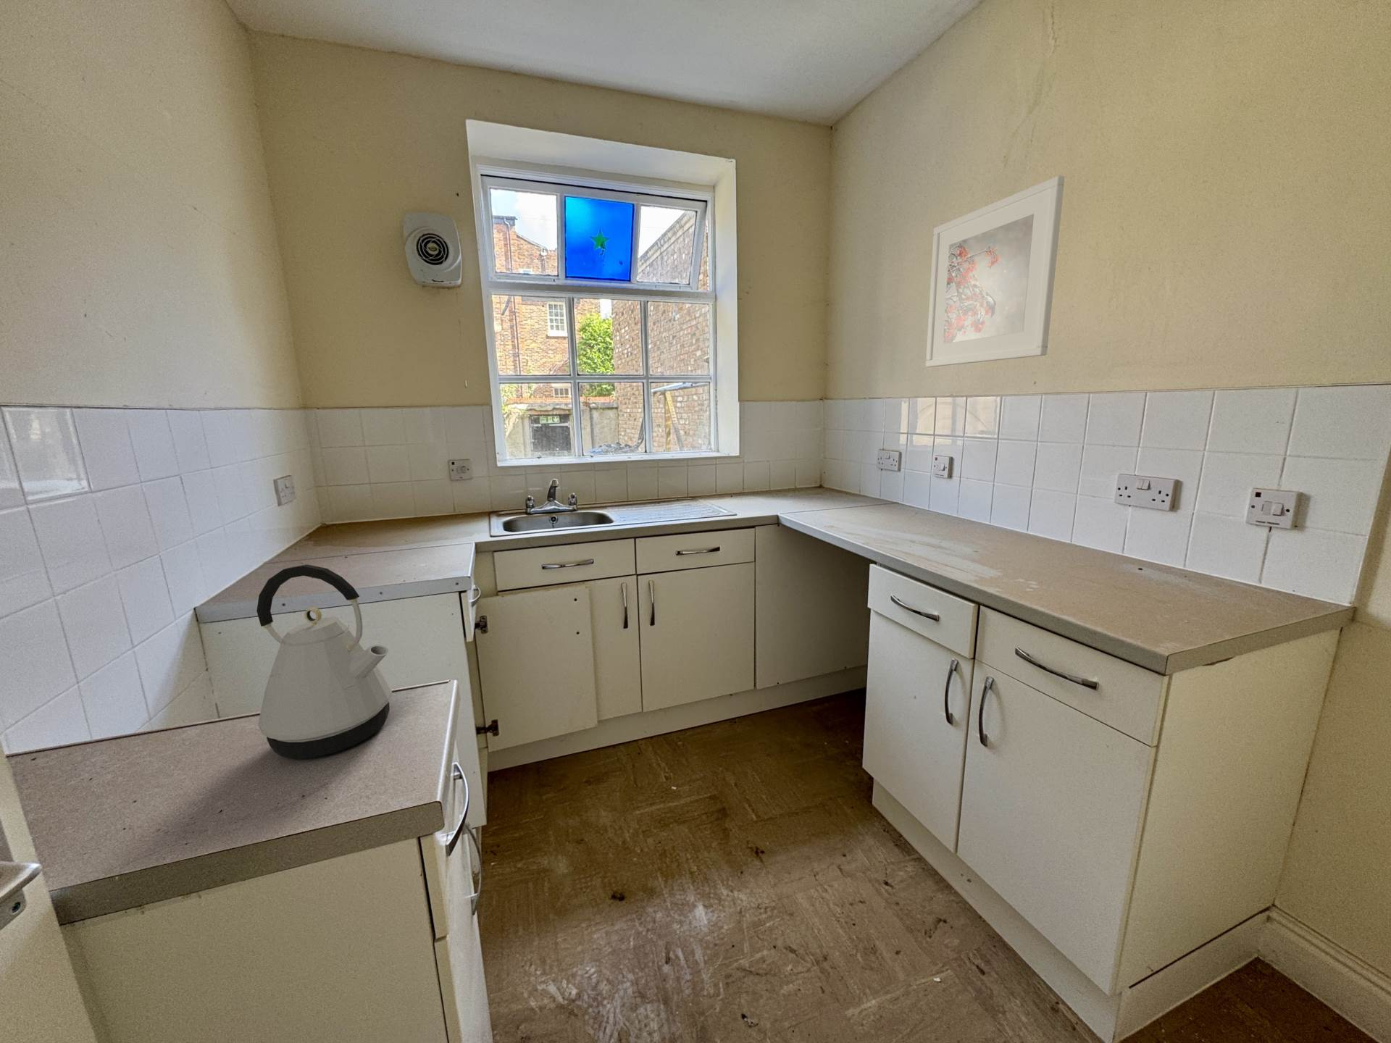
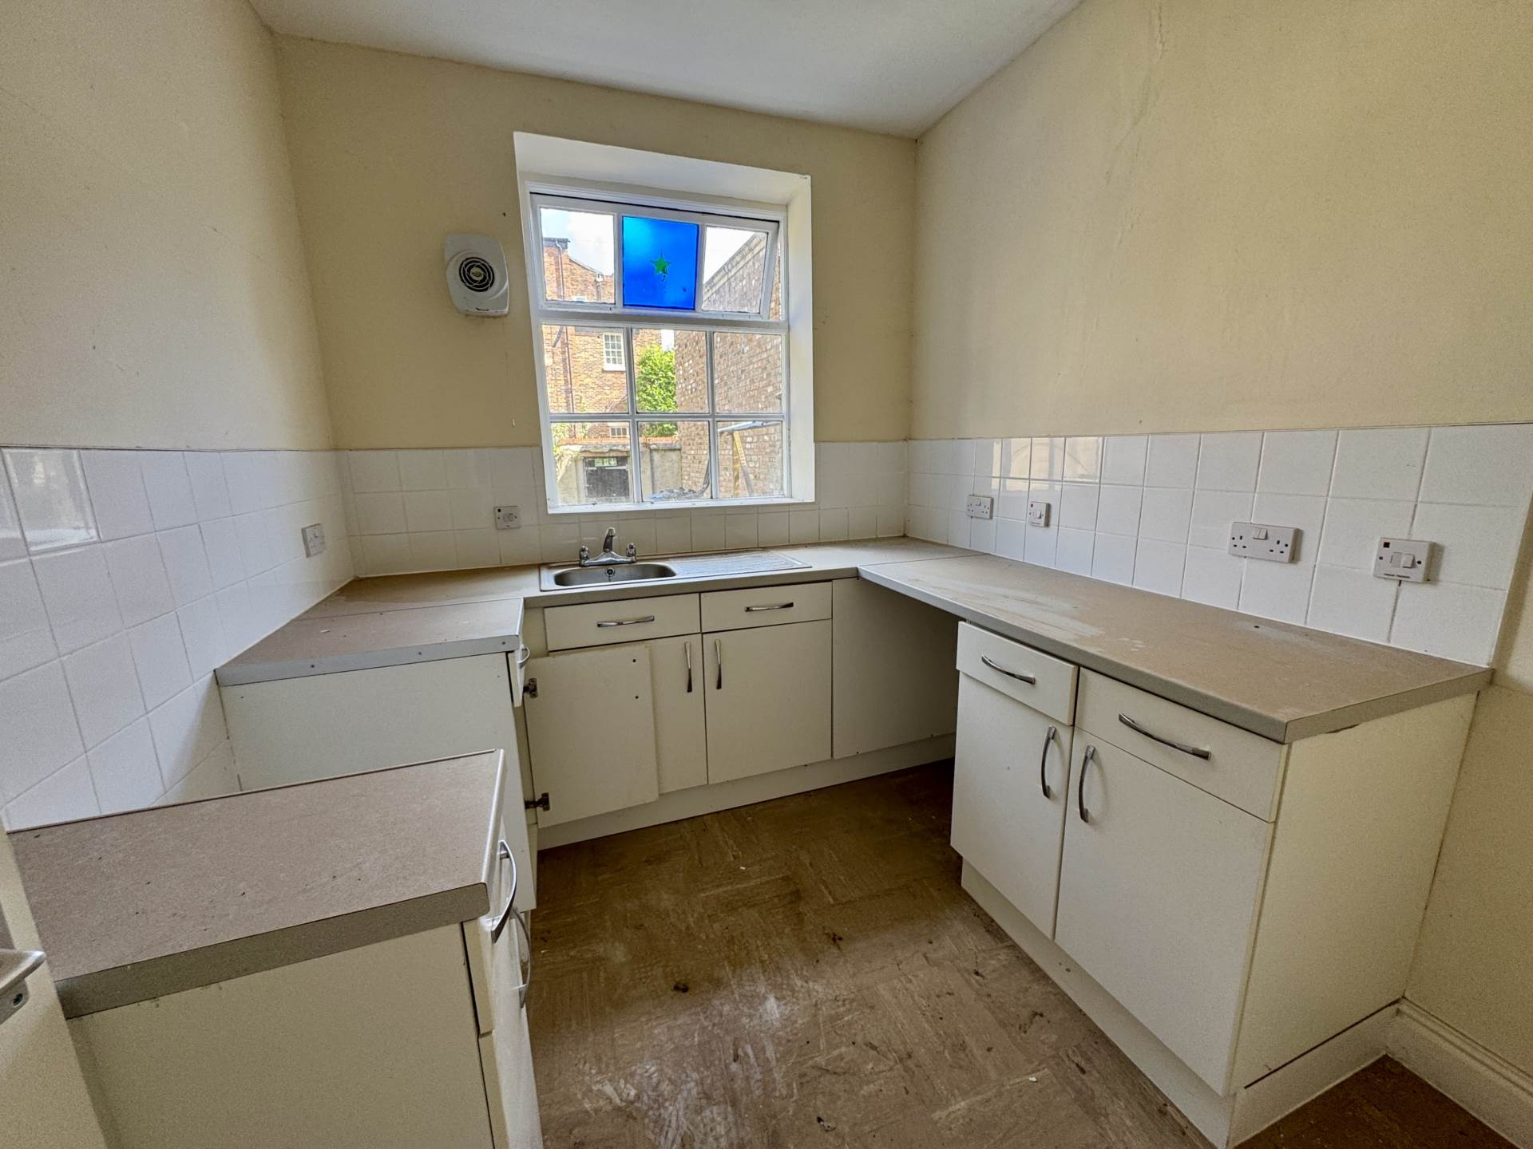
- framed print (985, 285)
- kettle (322, 651)
